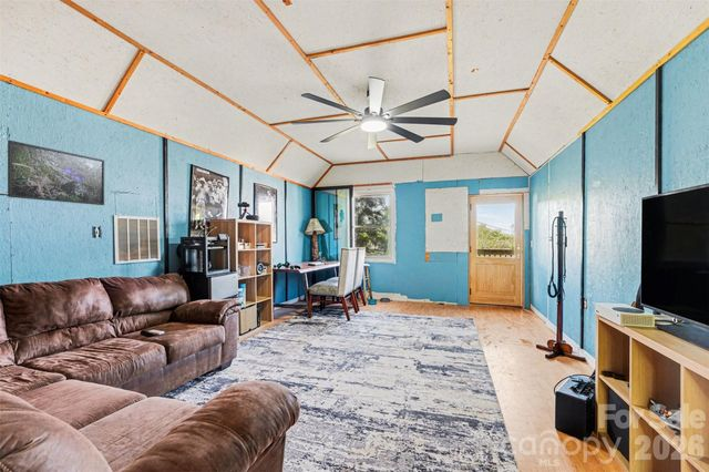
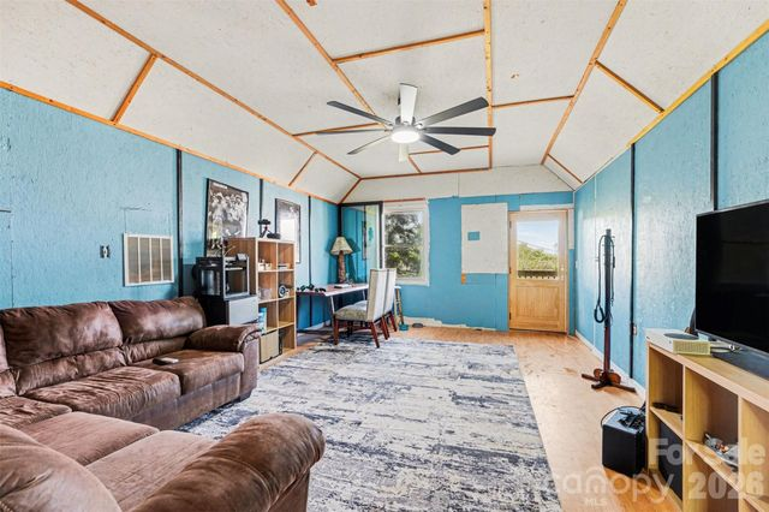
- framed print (61, 176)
